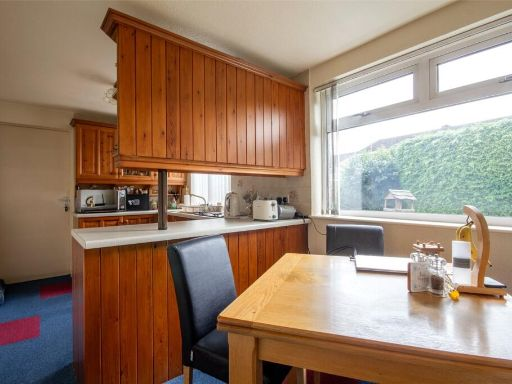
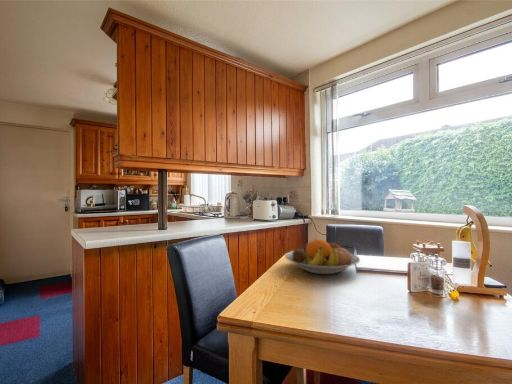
+ fruit bowl (321, 253)
